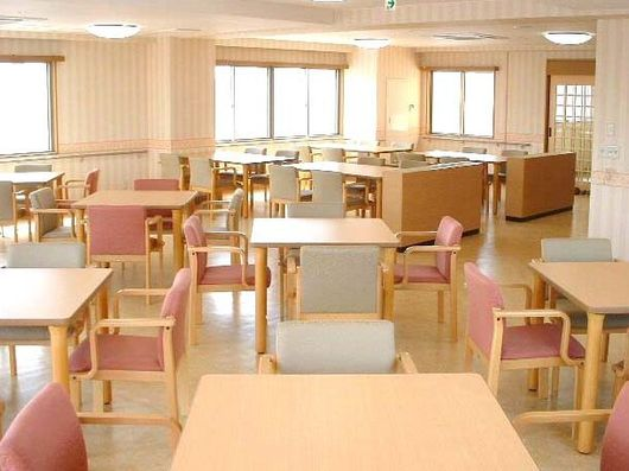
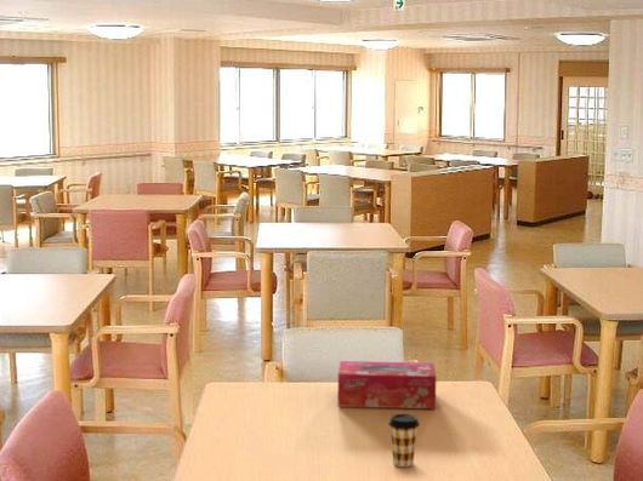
+ tissue box (386, 384)
+ coffee cup (403, 440)
